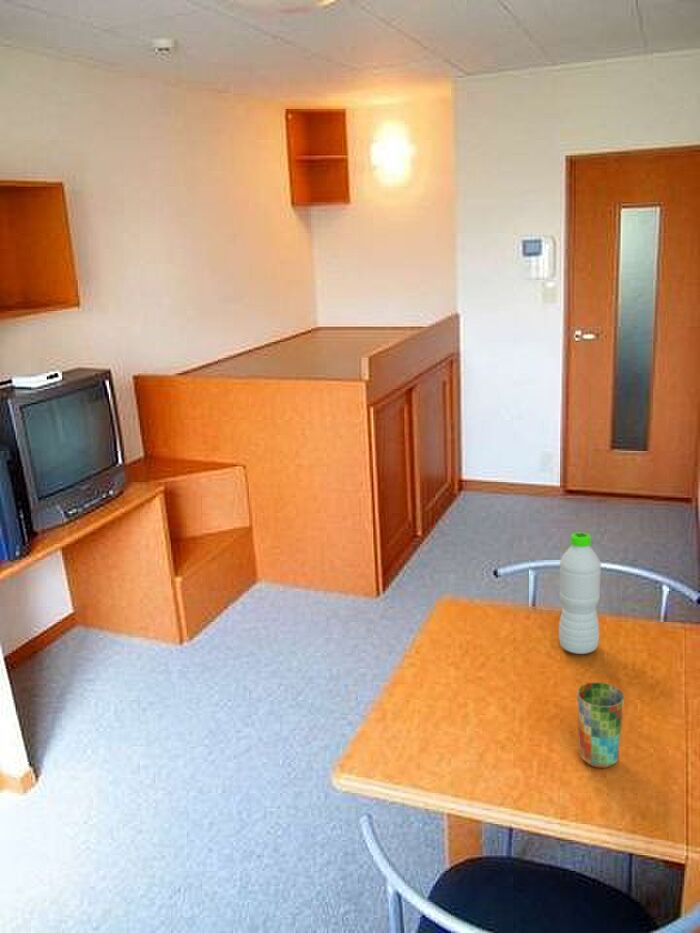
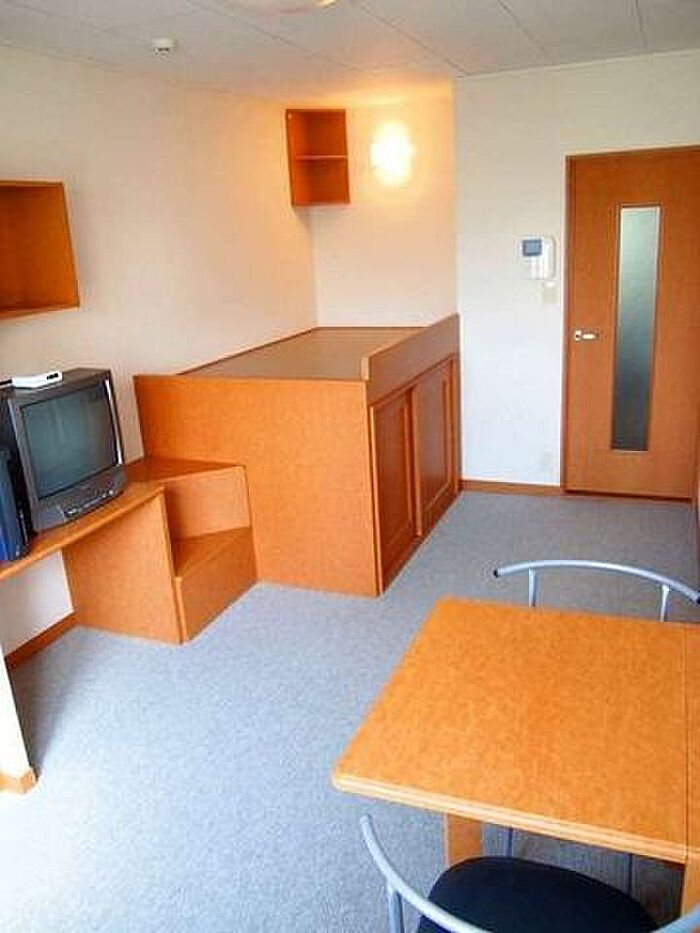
- water bottle (579, 593)
- cup (599, 726)
